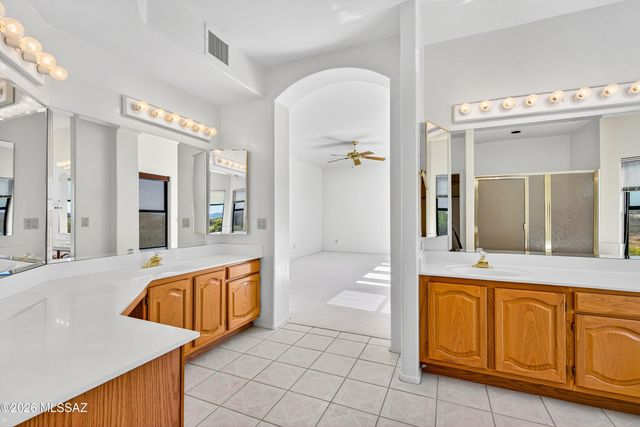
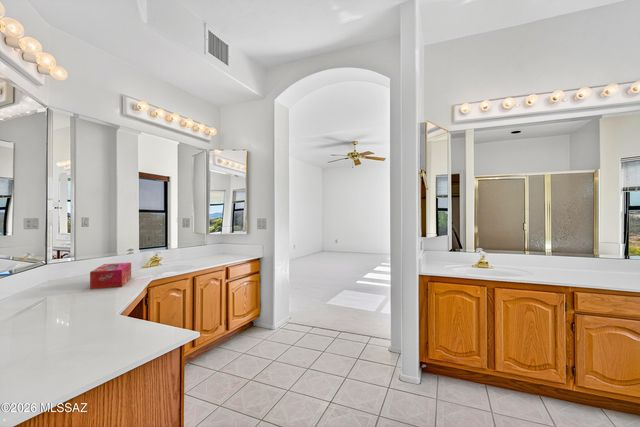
+ tissue box (112, 274)
